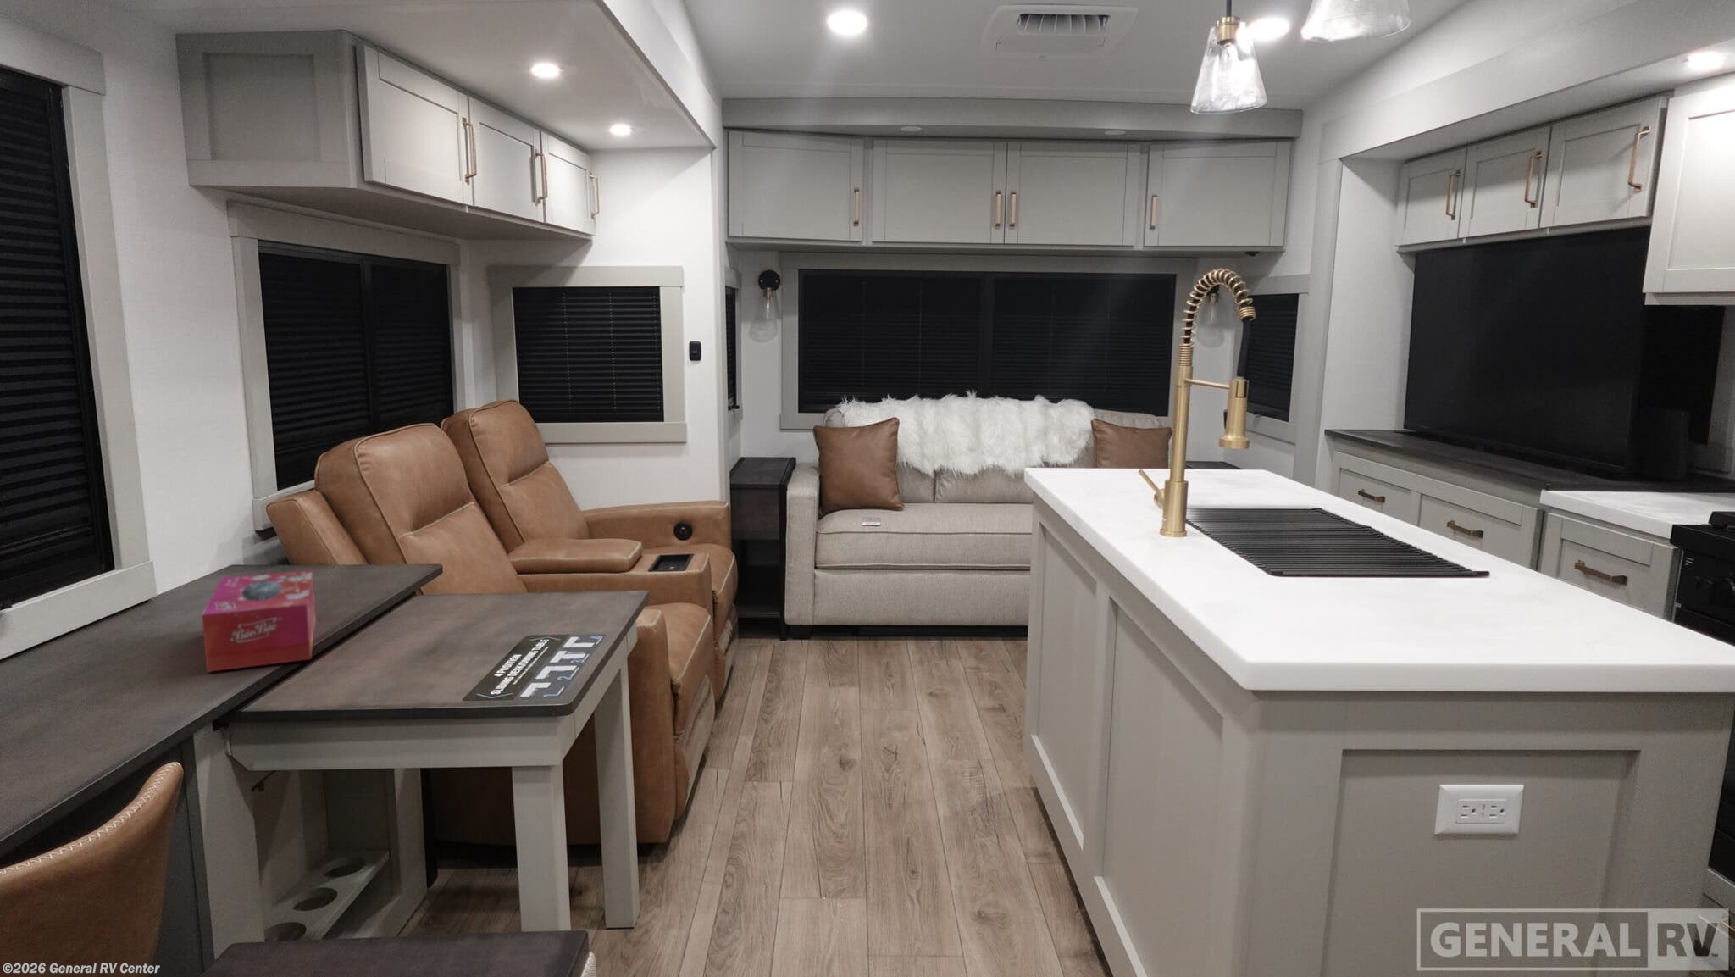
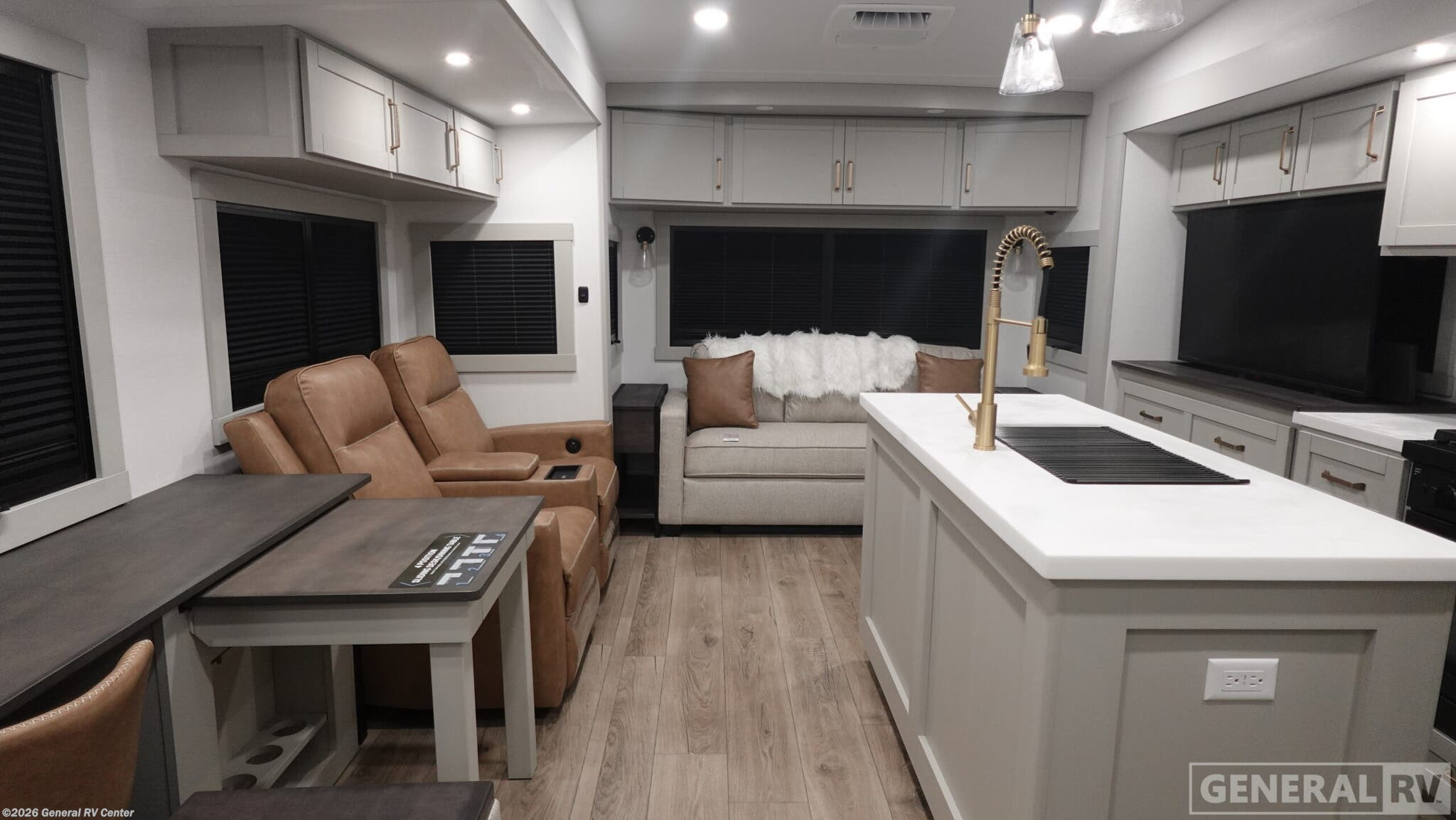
- tissue box (265, 616)
